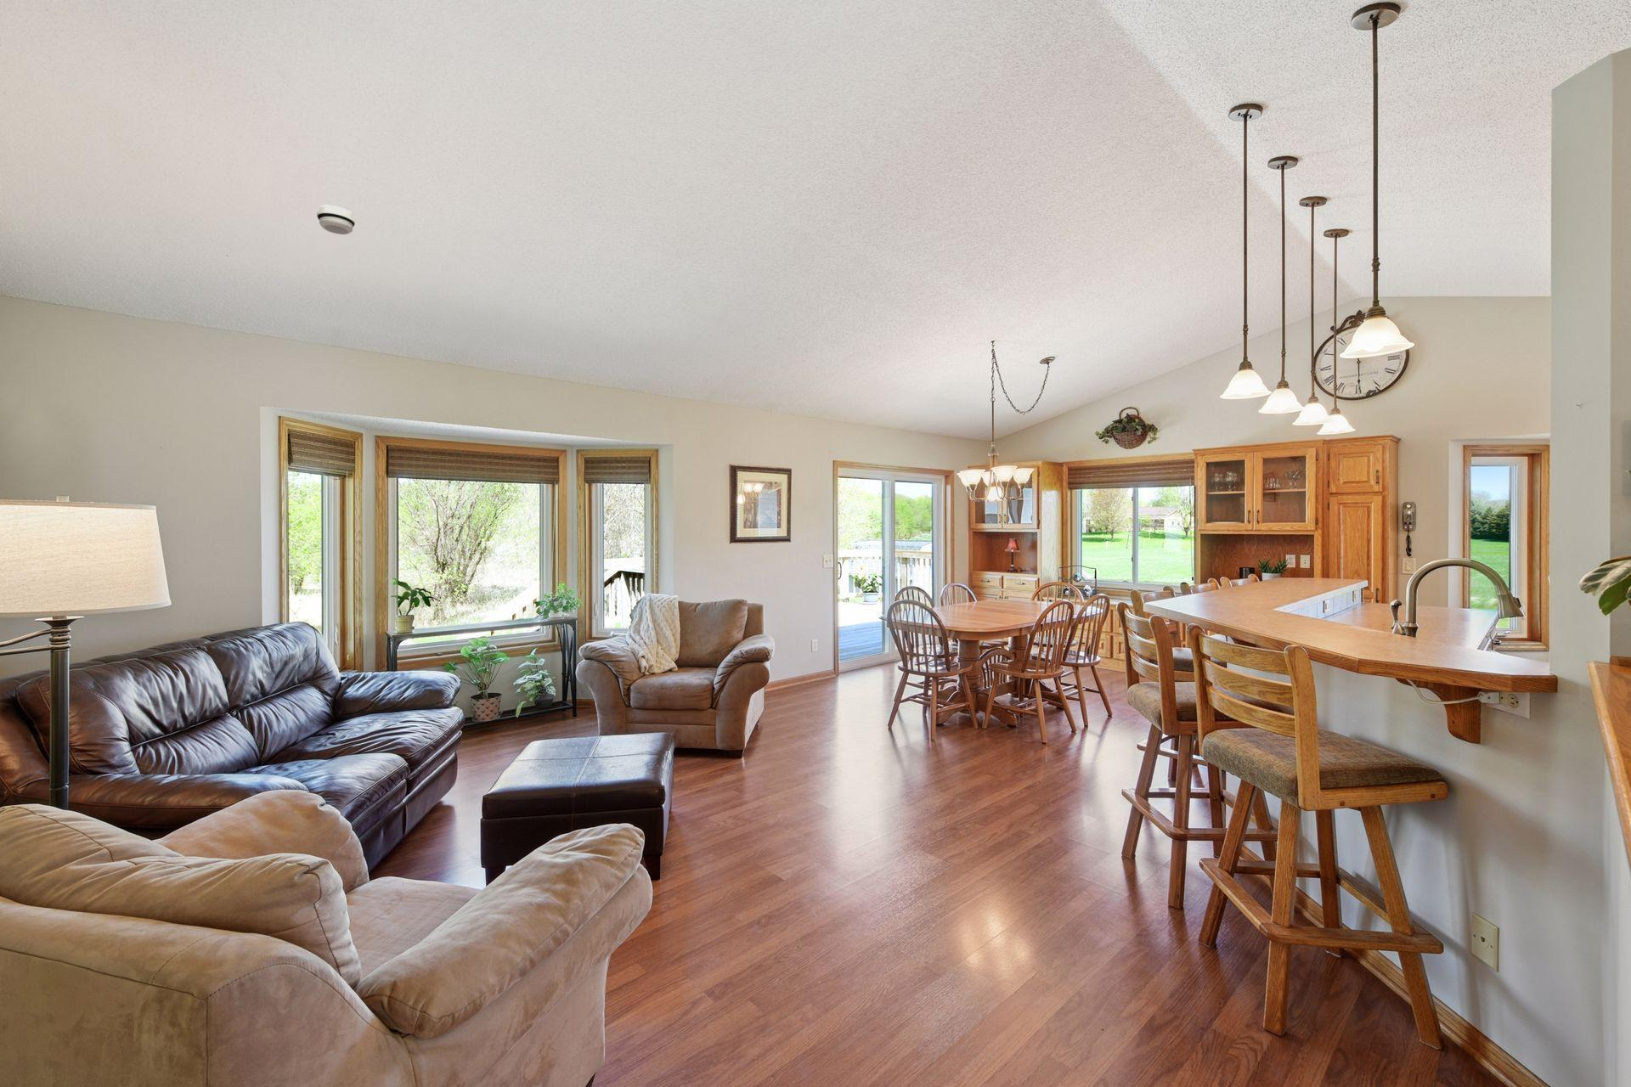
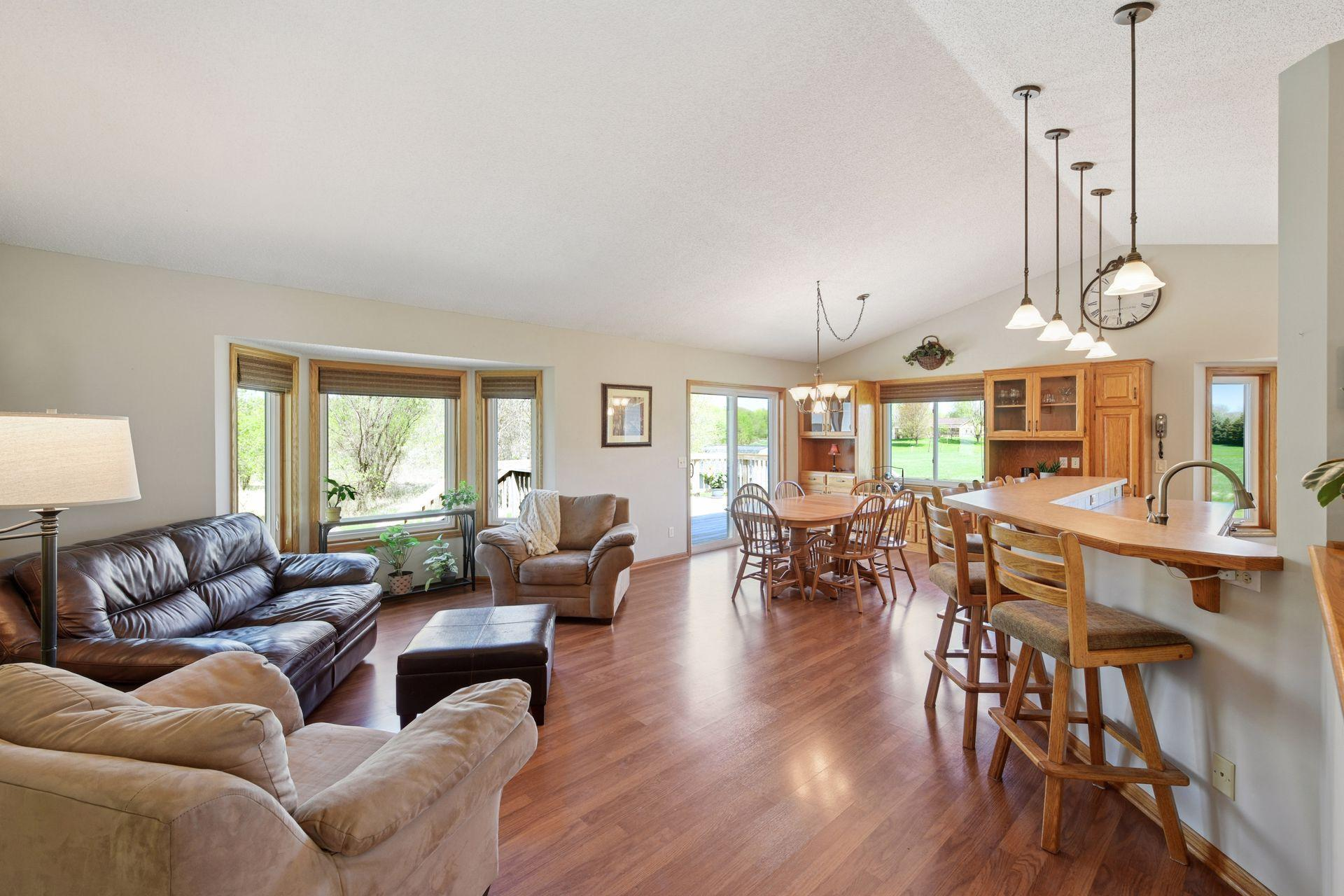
- smoke detector (335, 220)
